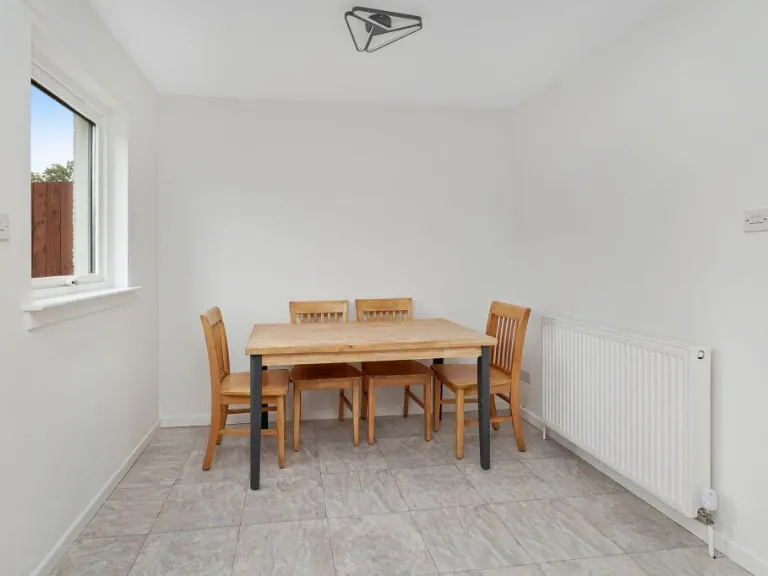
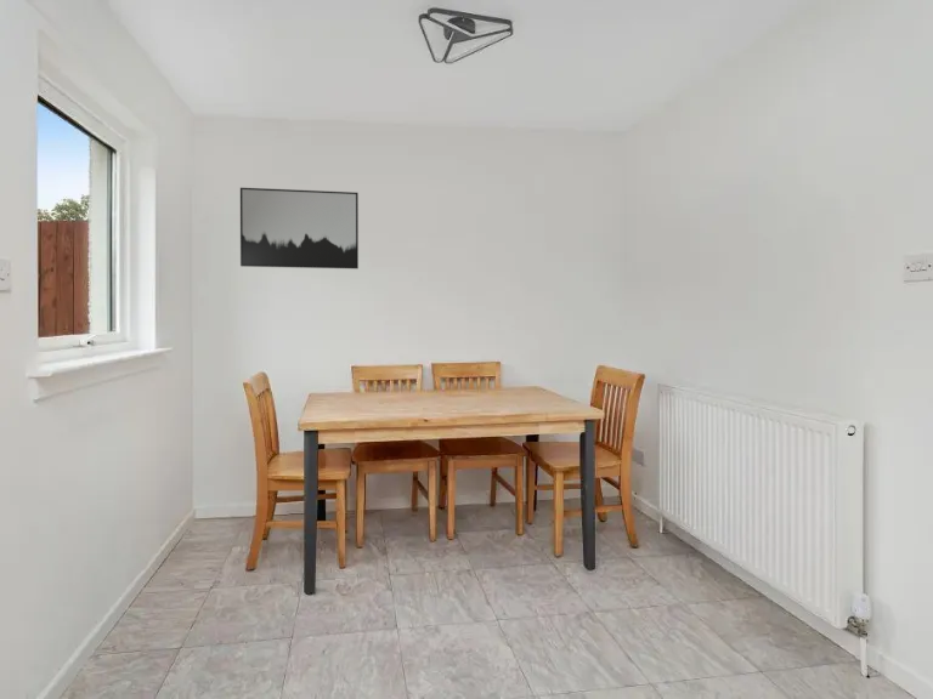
+ wall art (300, 228)
